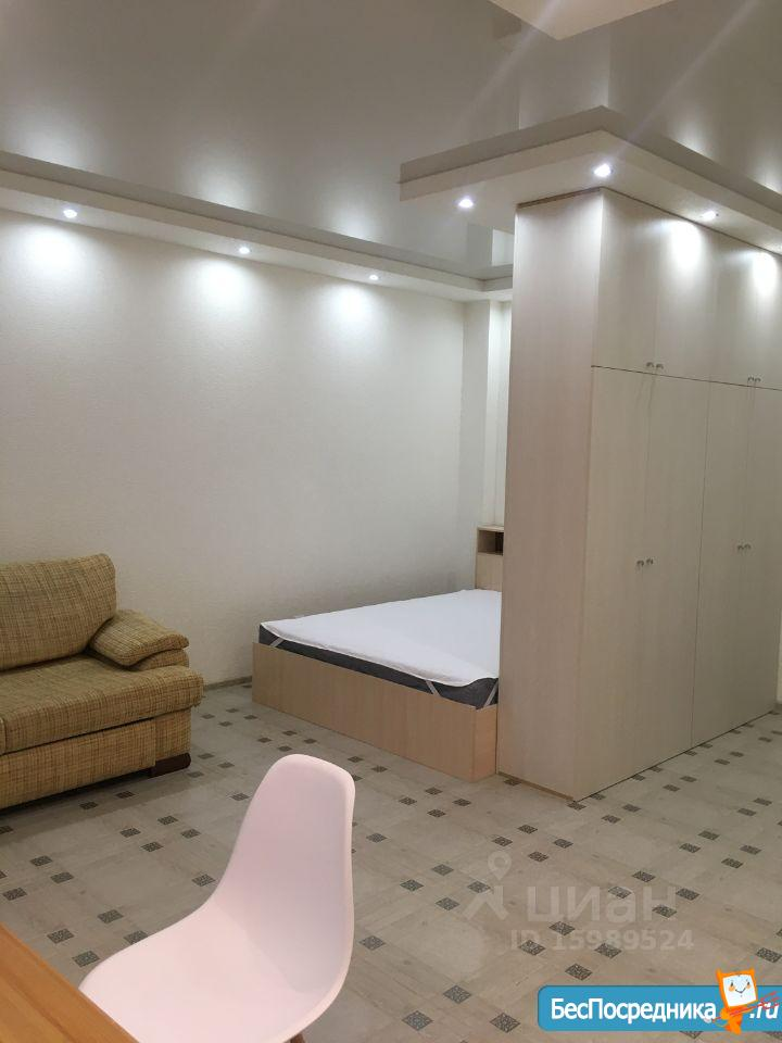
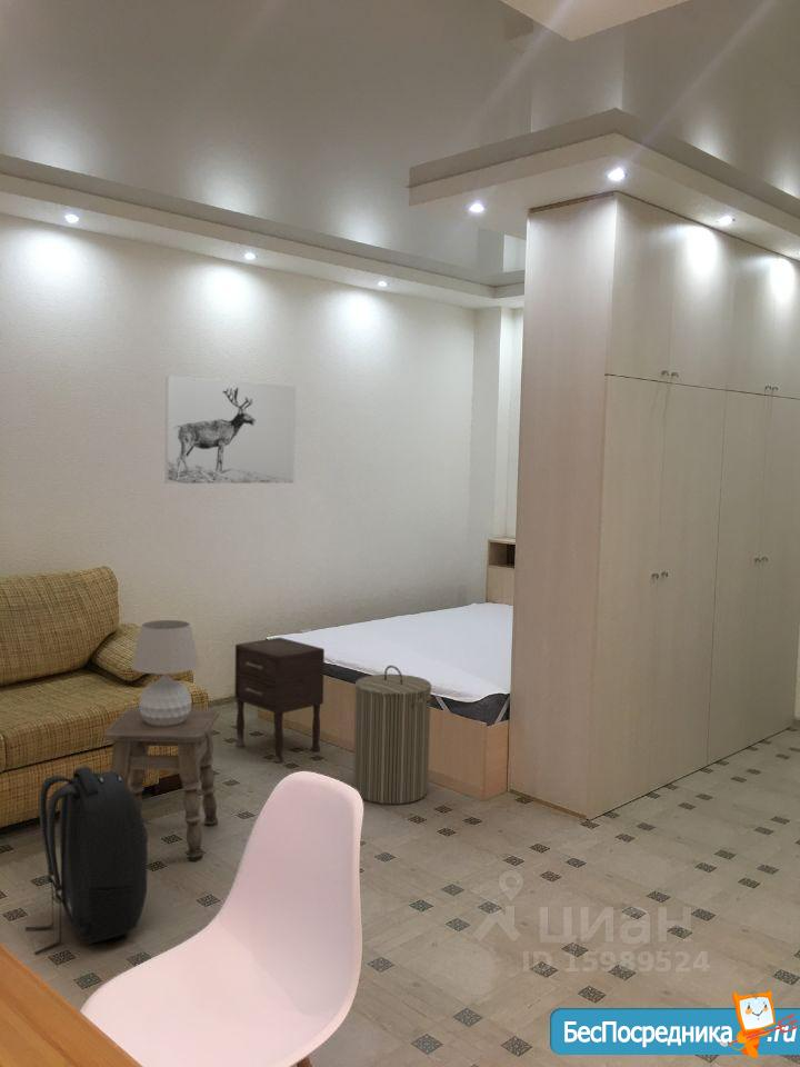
+ wall art (233, 432)
+ side table (163, 769)
+ laundry hamper (392, 728)
+ table lamp (166, 672)
+ backpack (87, 848)
+ nightstand (277, 697)
